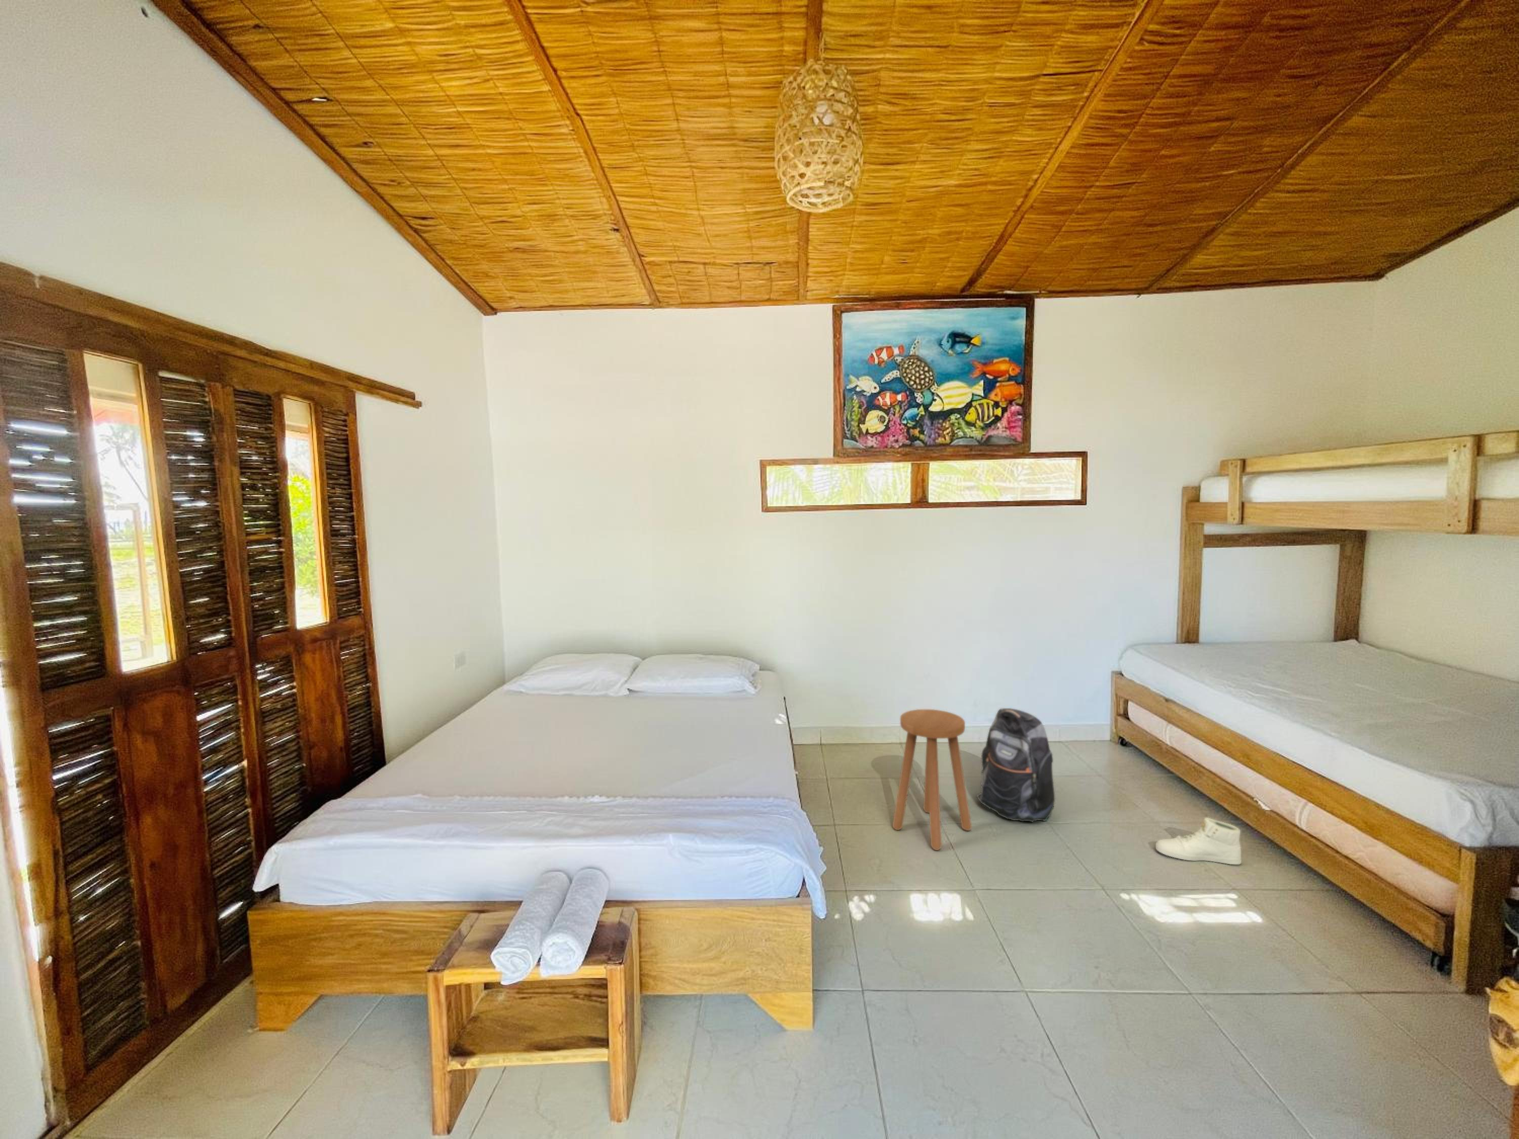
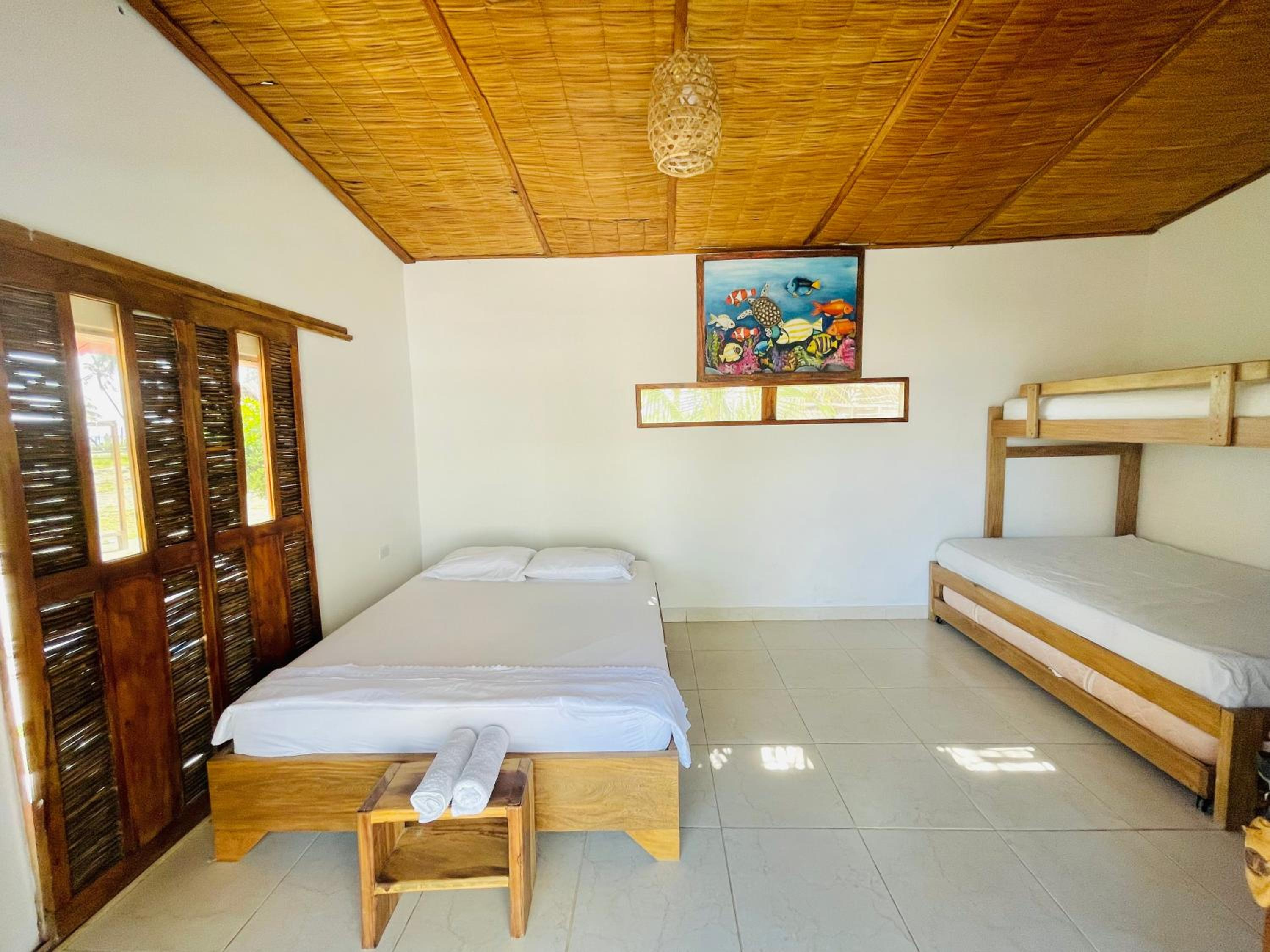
- backpack (1015, 759)
- stool (932, 774)
- sneaker (1197, 836)
